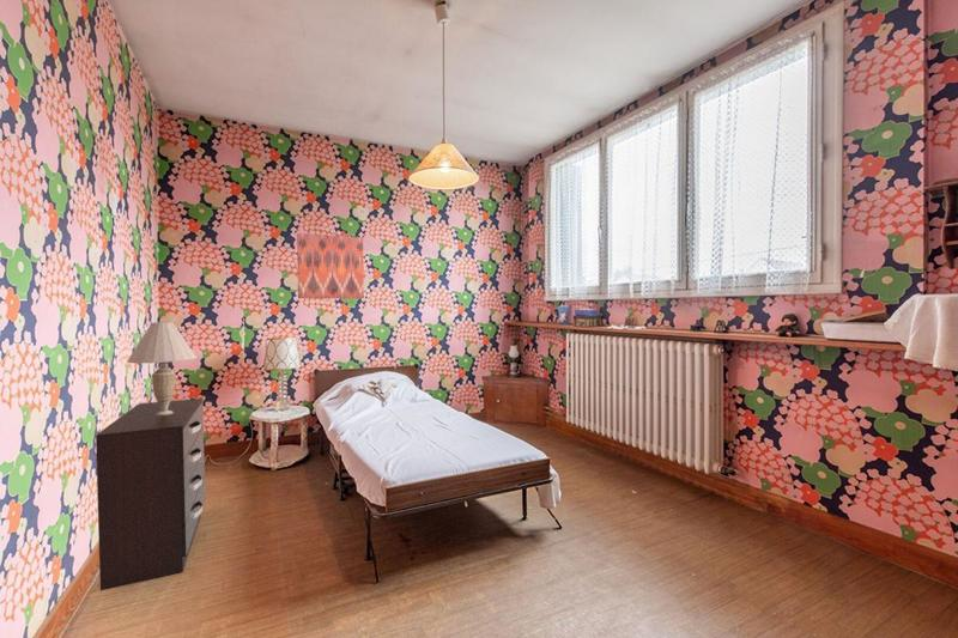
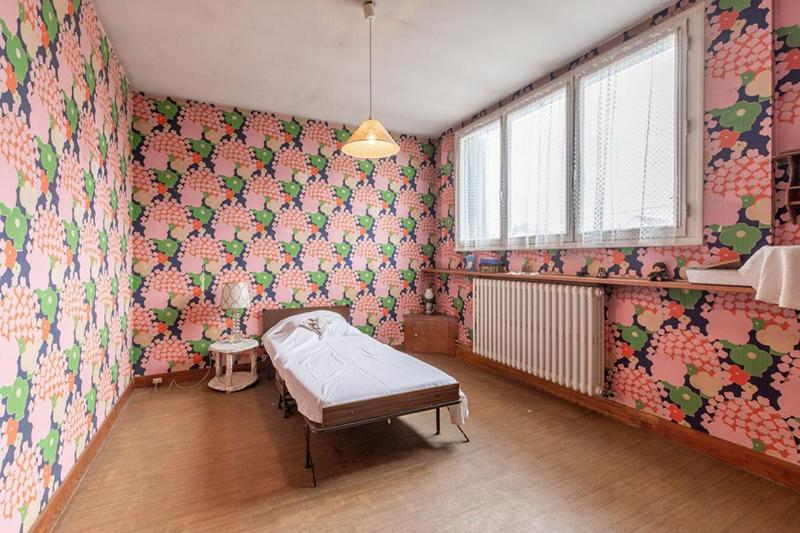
- dresser (163, 478)
- wall art (331, 267)
- table lamp (163, 367)
